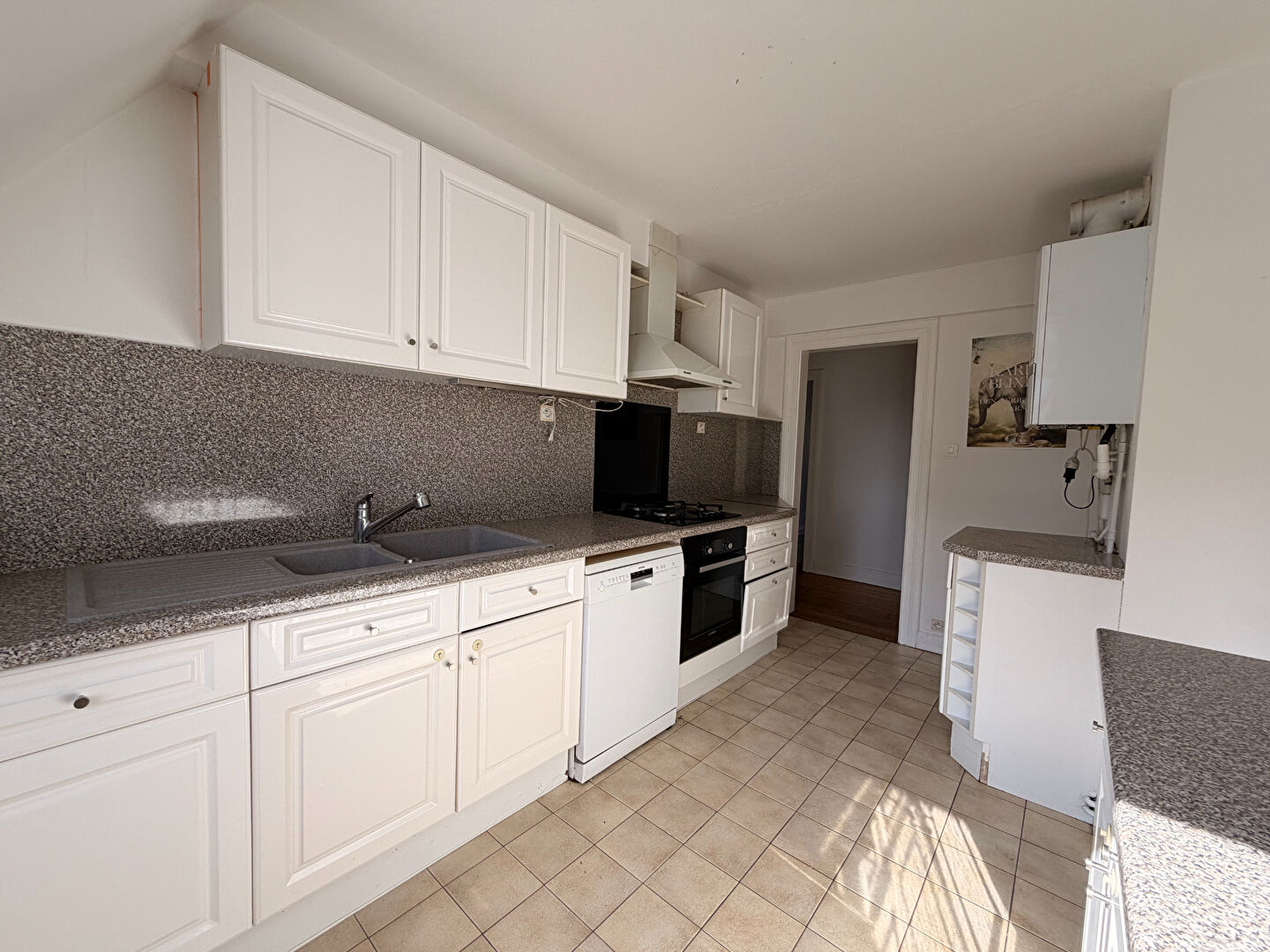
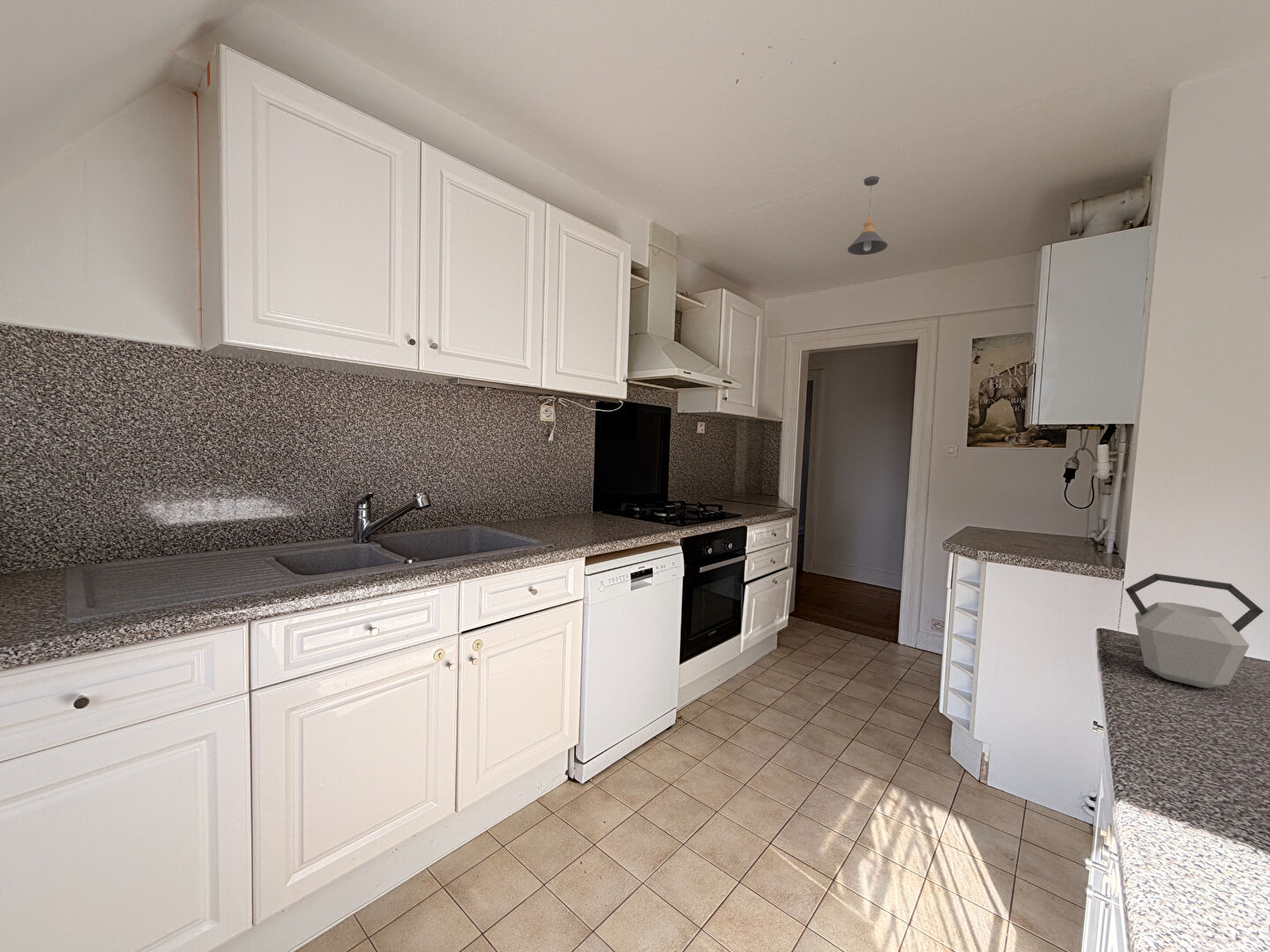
+ pendant light (869, 215)
+ kettle (1183, 620)
